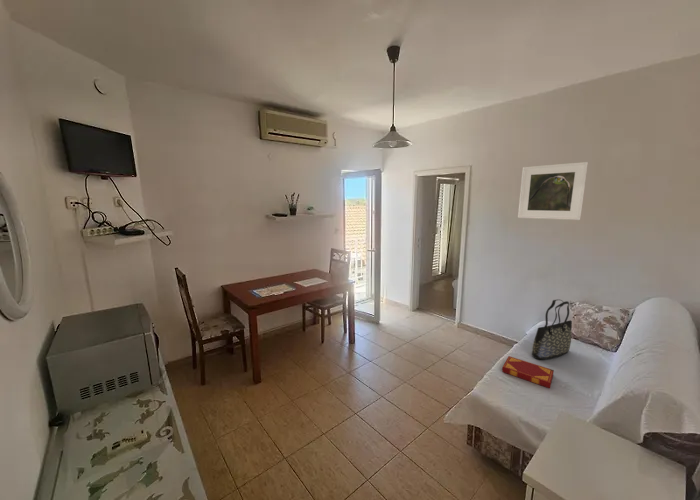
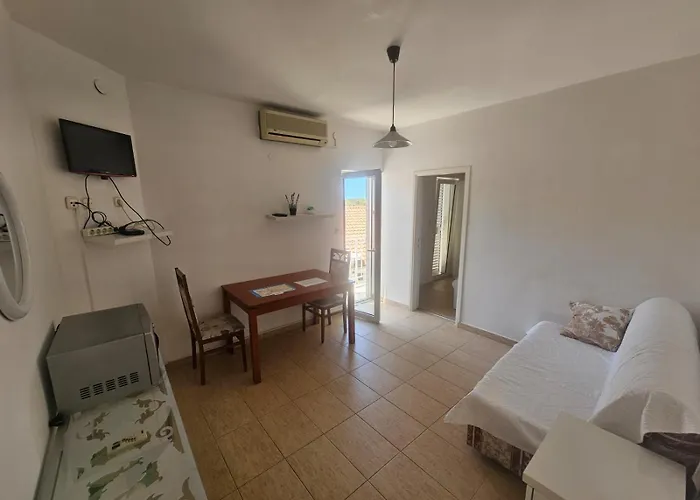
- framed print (550, 192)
- tote bag (554, 327)
- hardback book (527, 371)
